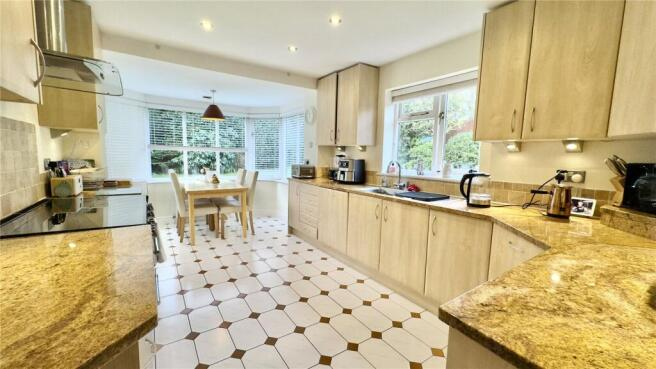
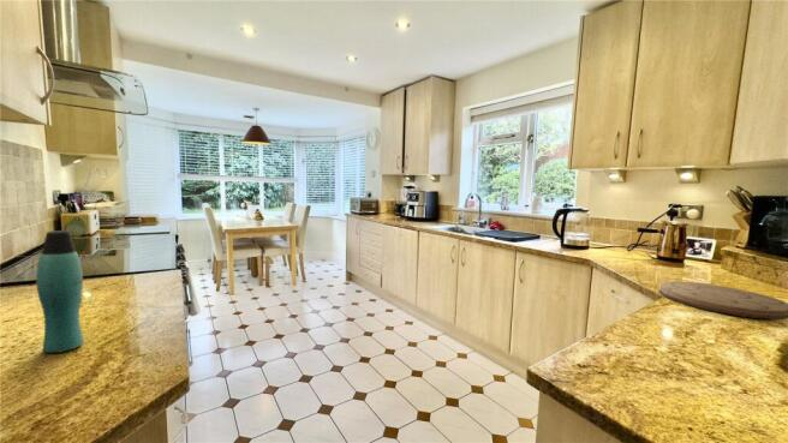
+ bottle (60, 289)
+ cutting board (718, 298)
